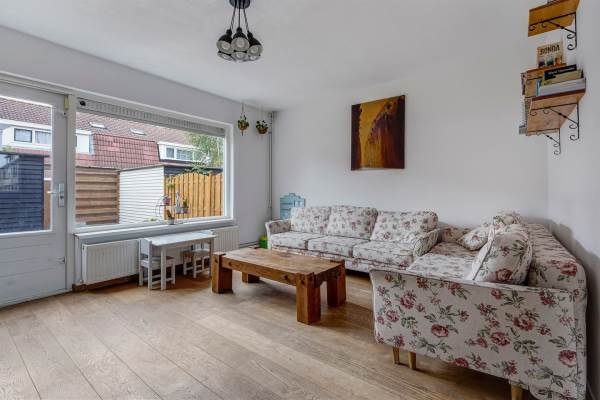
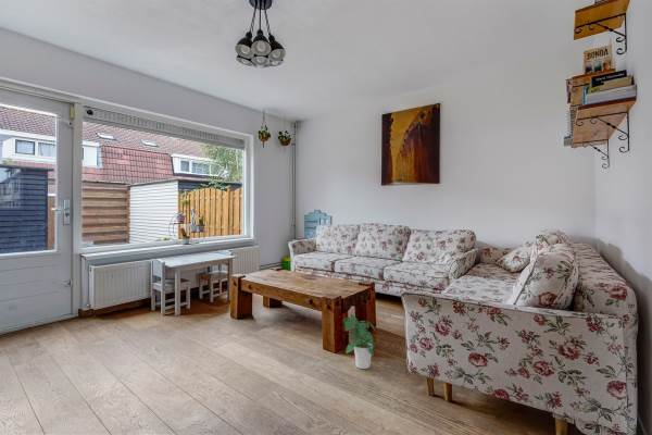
+ potted plant (359, 341)
